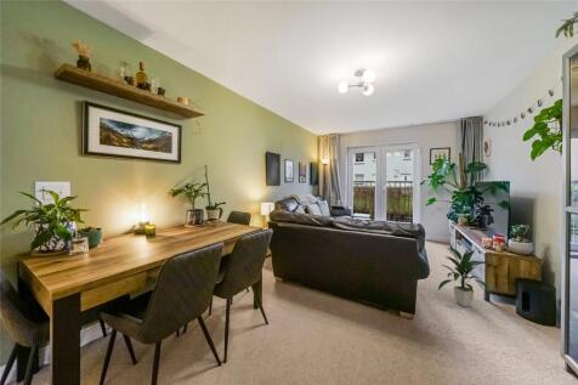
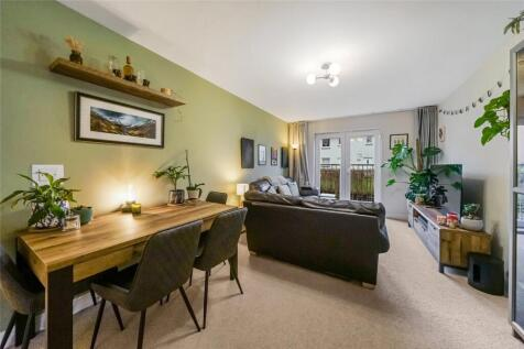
- indoor plant (460, 274)
